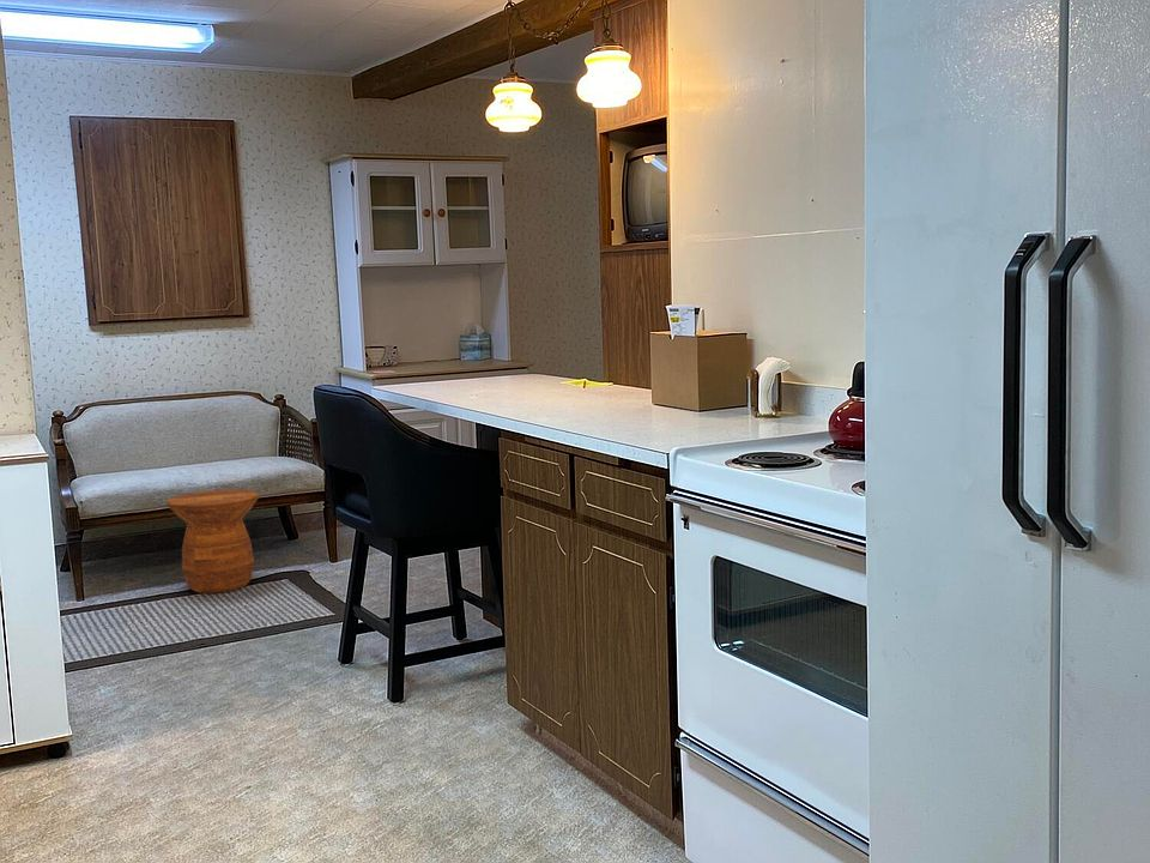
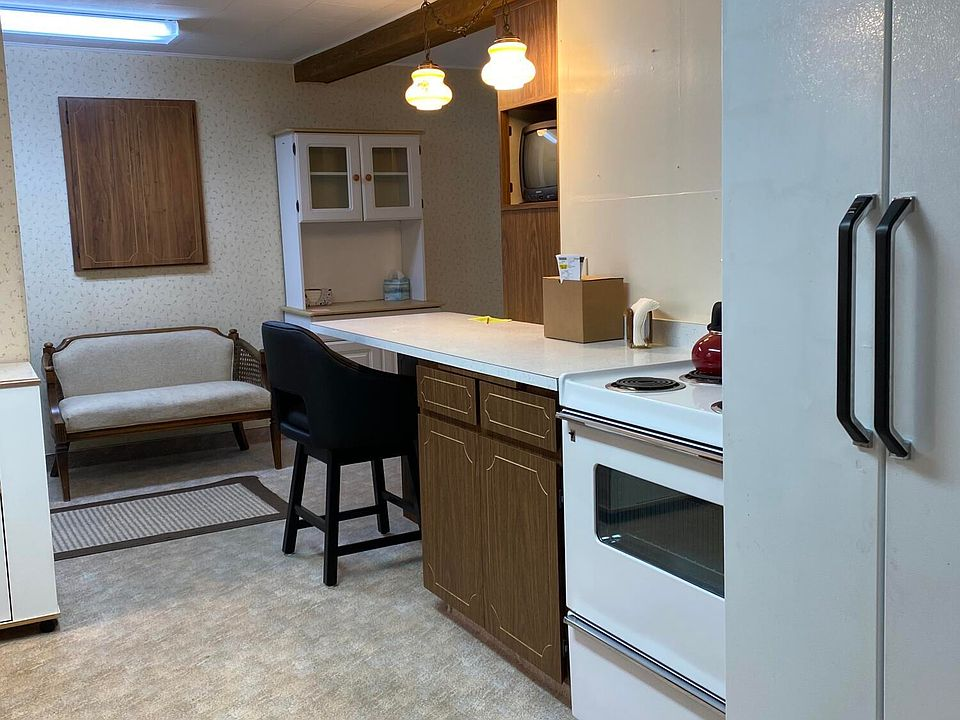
- side table (216, 541)
